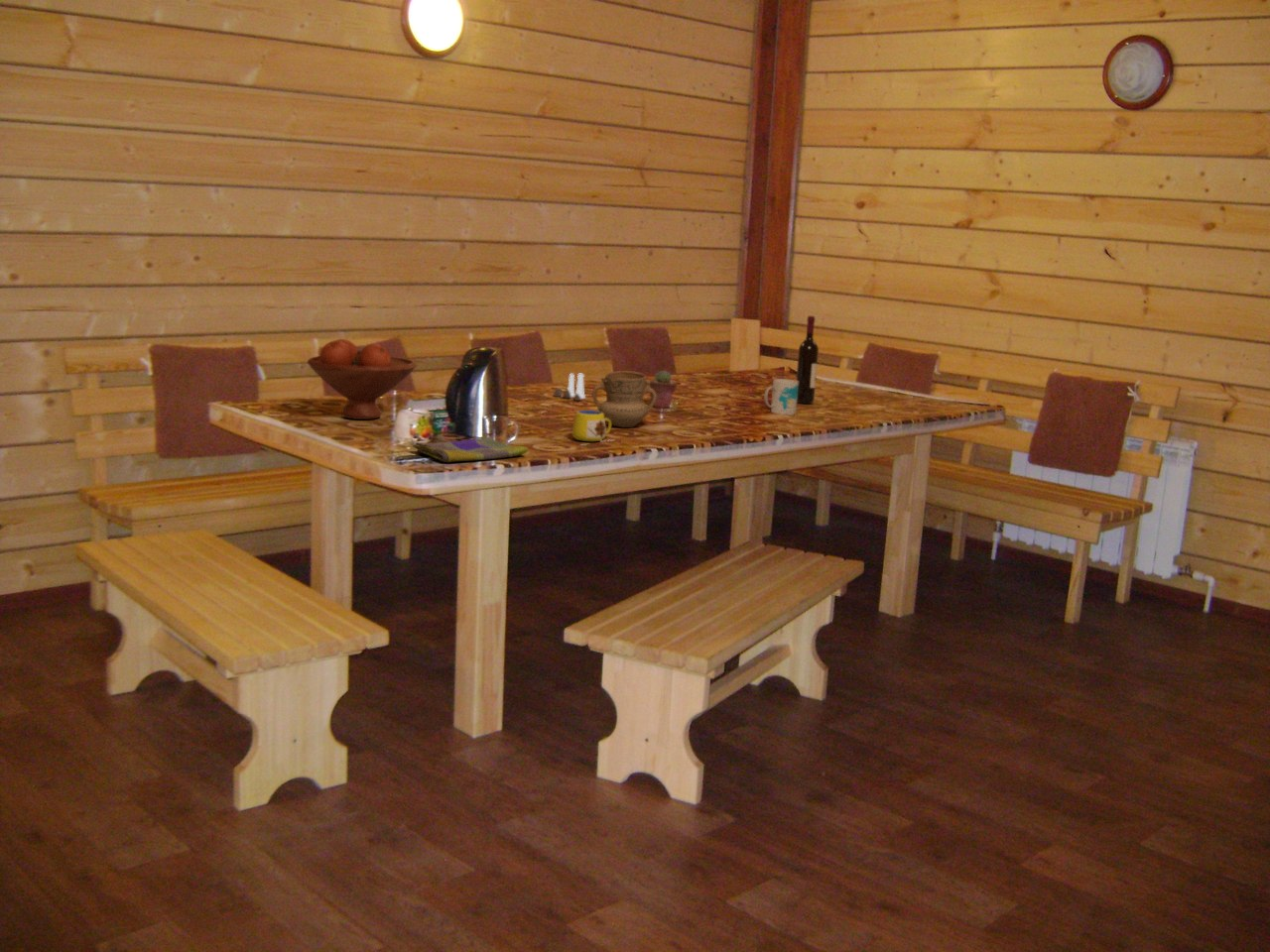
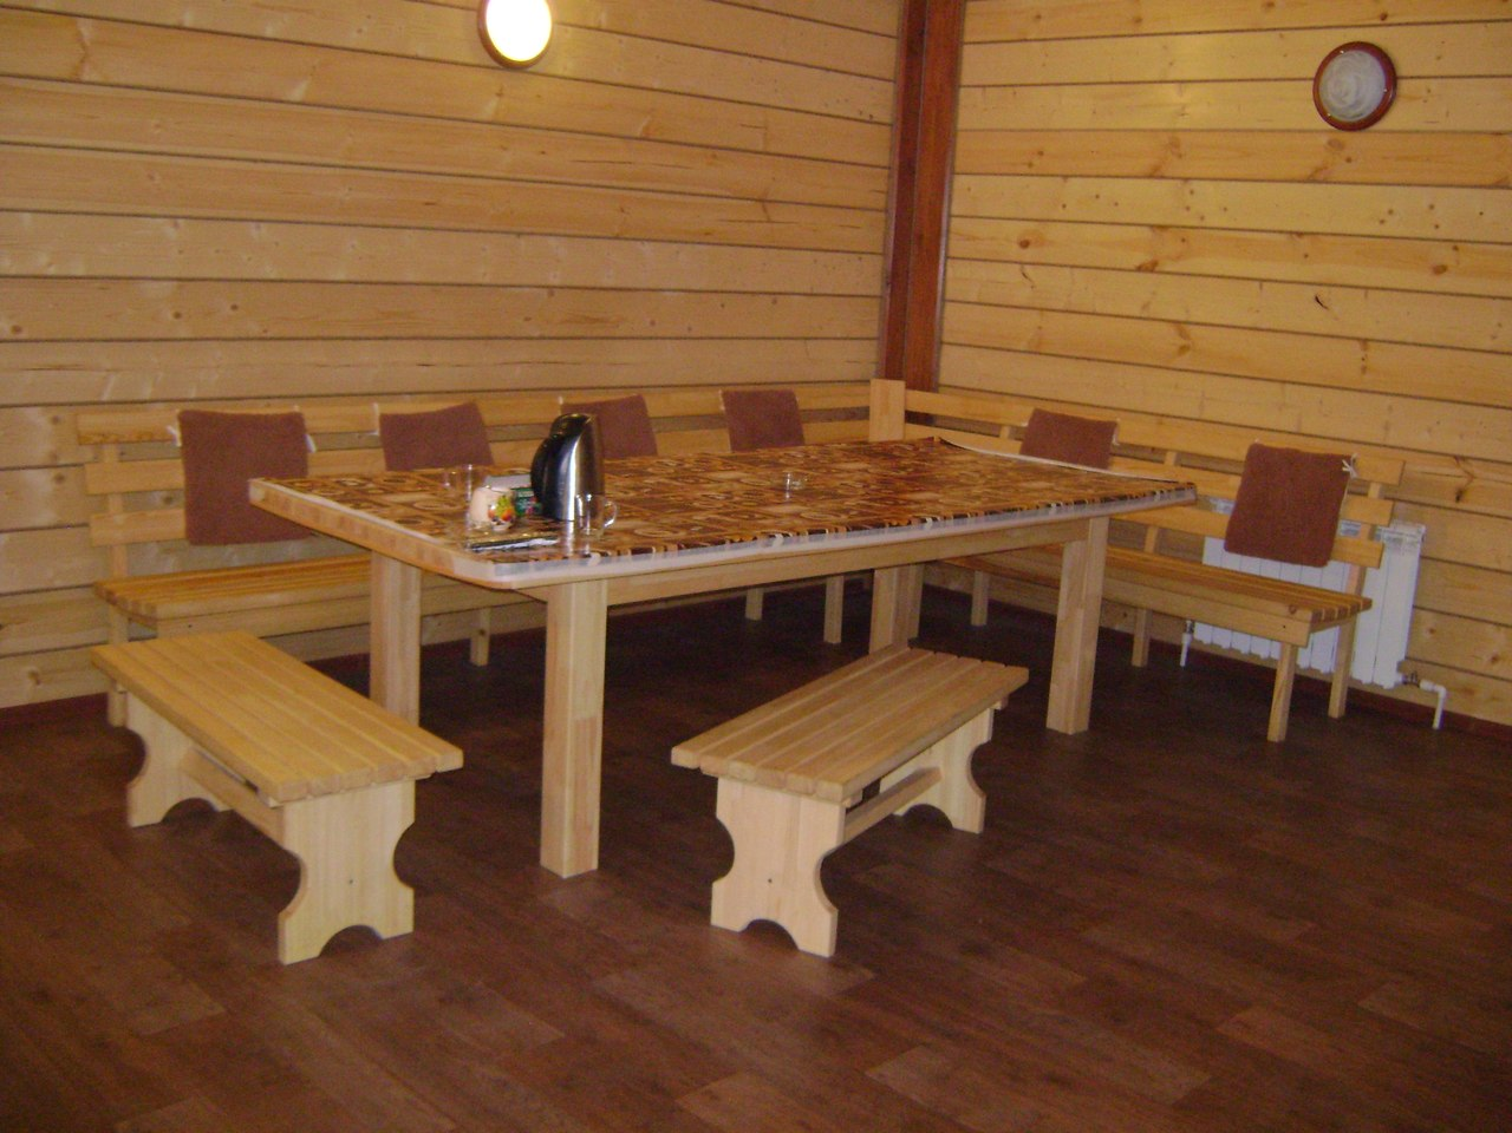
- potted succulent (662, 389)
- dish towel (469, 448)
- mug (779, 397)
- salt and pepper shaker set (572, 385)
- wine bottle (808, 359)
- mug (593, 425)
- mug (623, 399)
- fruit bowl (361, 378)
